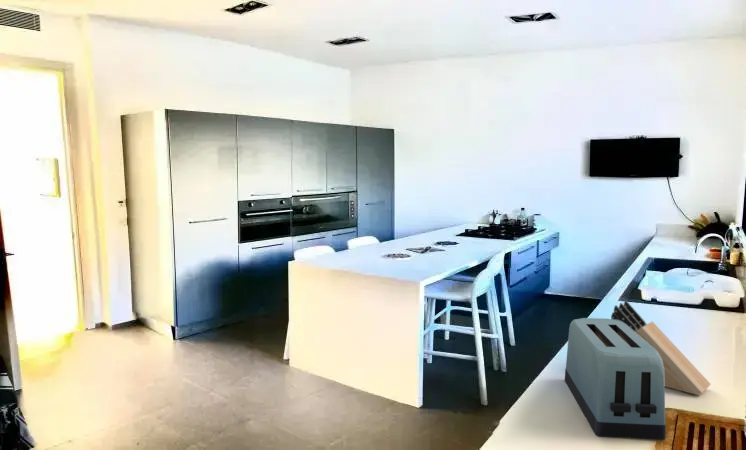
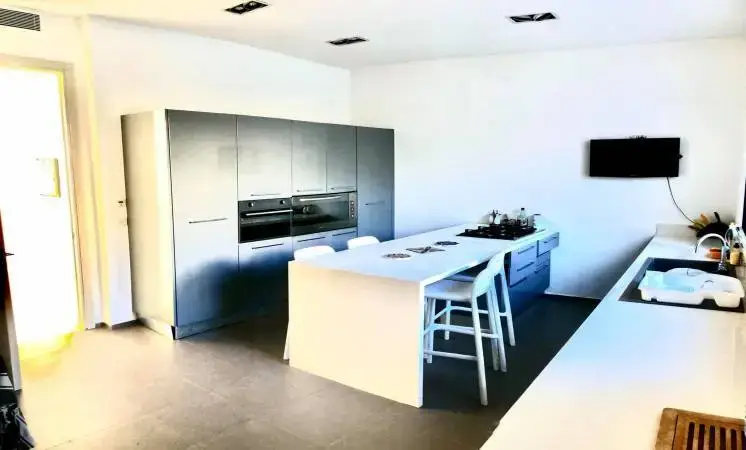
- knife block (657, 343)
- toaster (610, 371)
